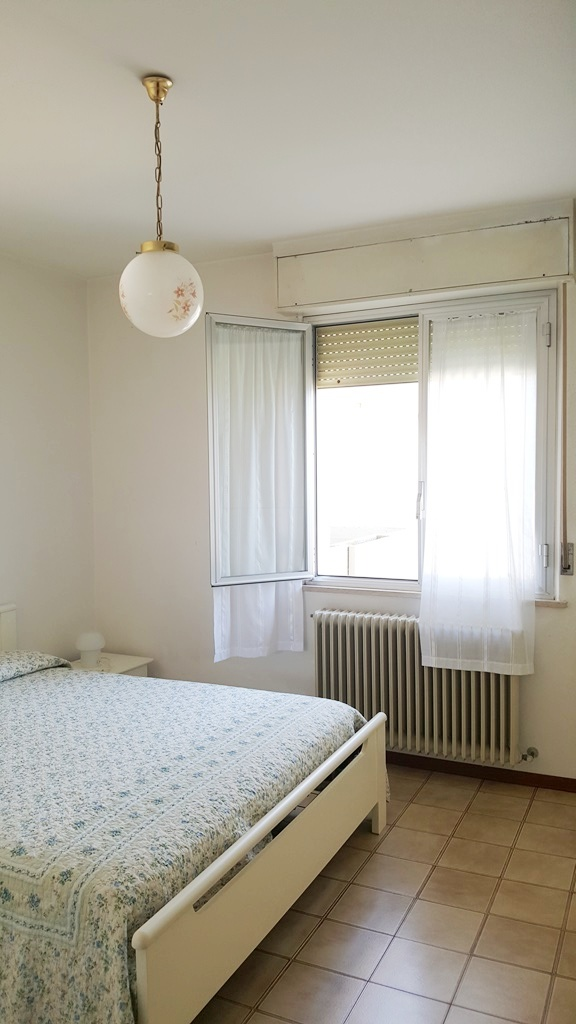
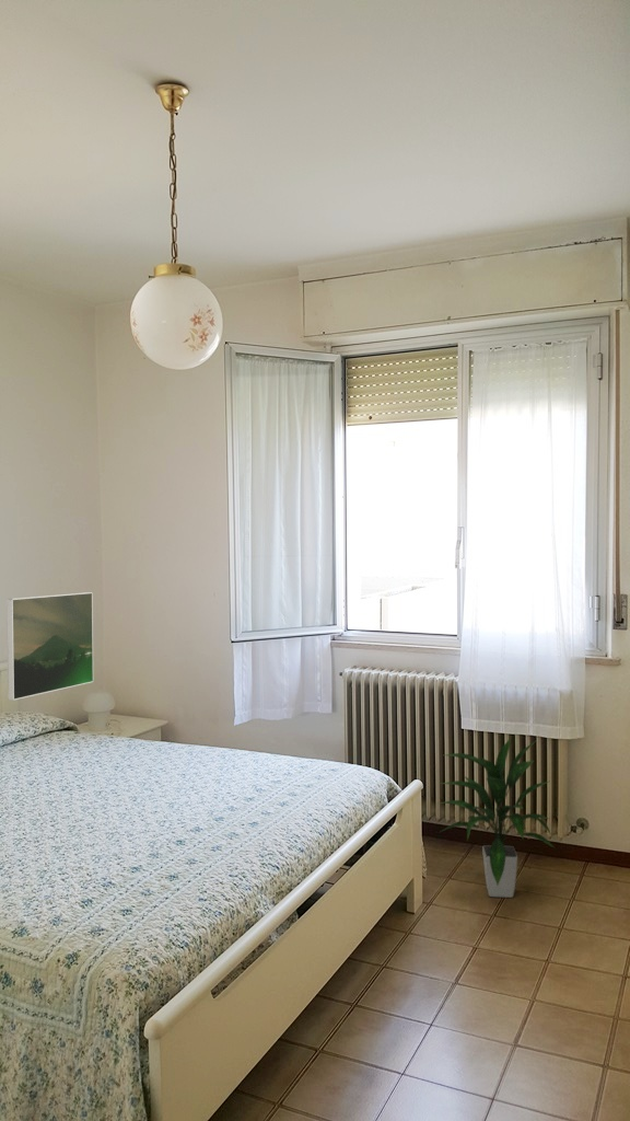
+ indoor plant (497, 816)
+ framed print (52, 643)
